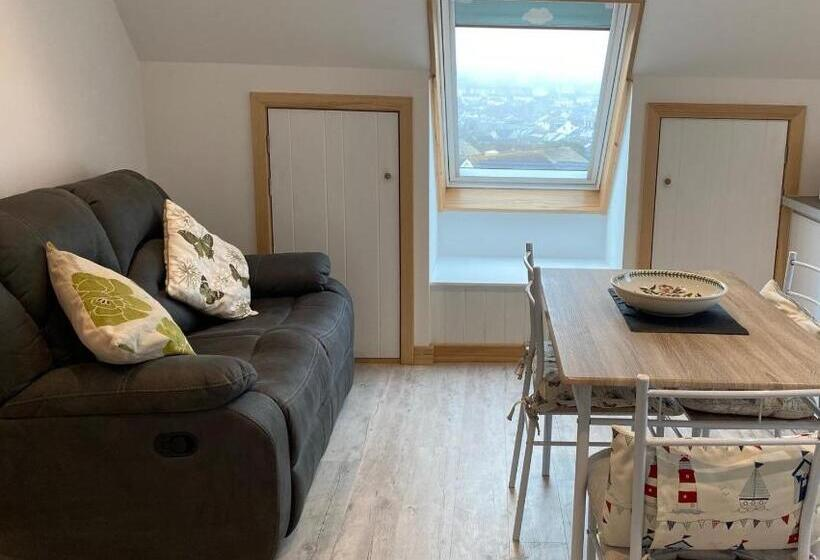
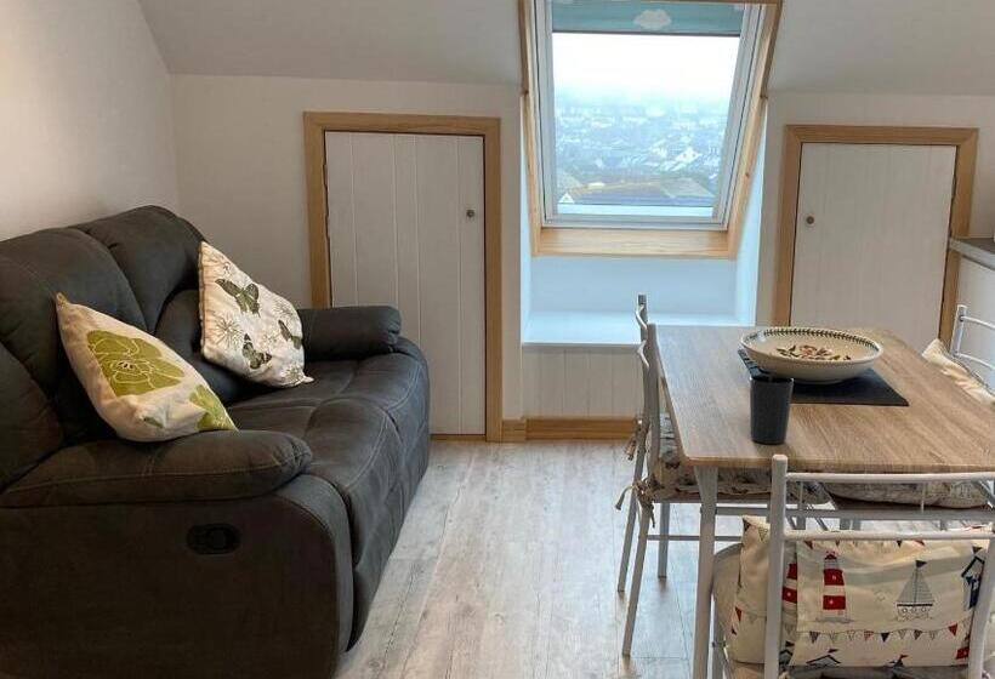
+ cup (769, 409)
